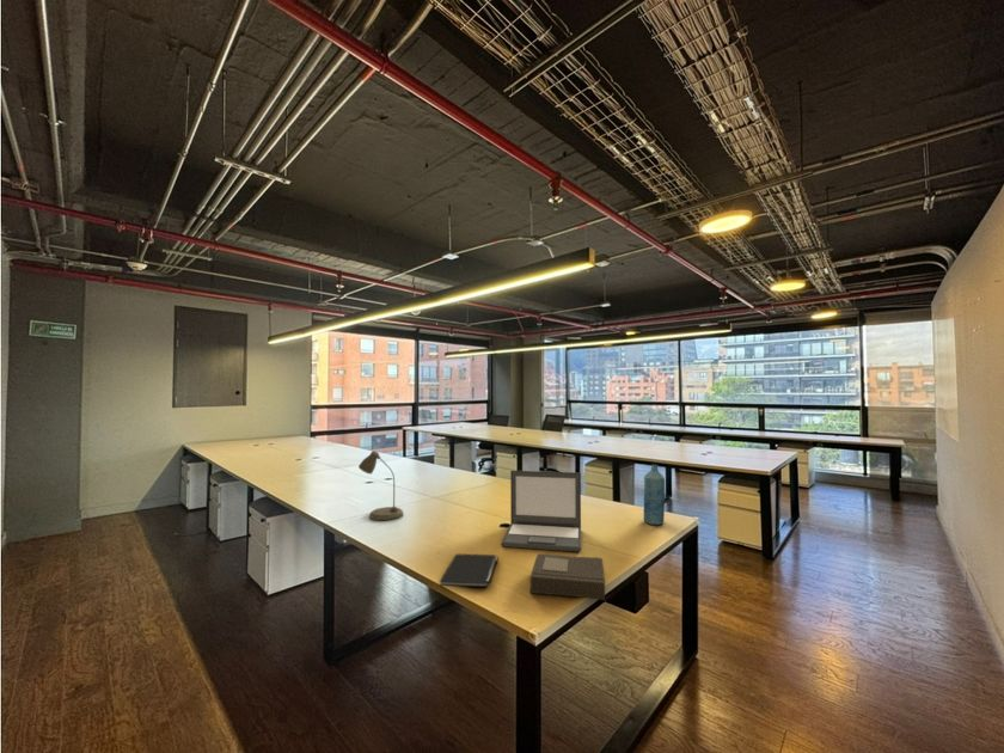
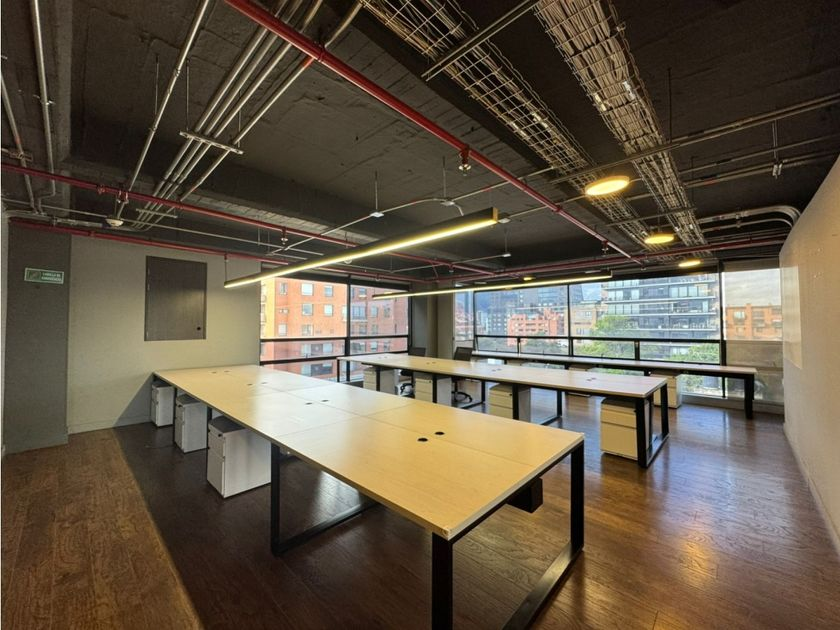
- notebook (471, 568)
- desk lamp (393, 483)
- laptop (543, 507)
- bottle (654, 492)
- book (568, 574)
